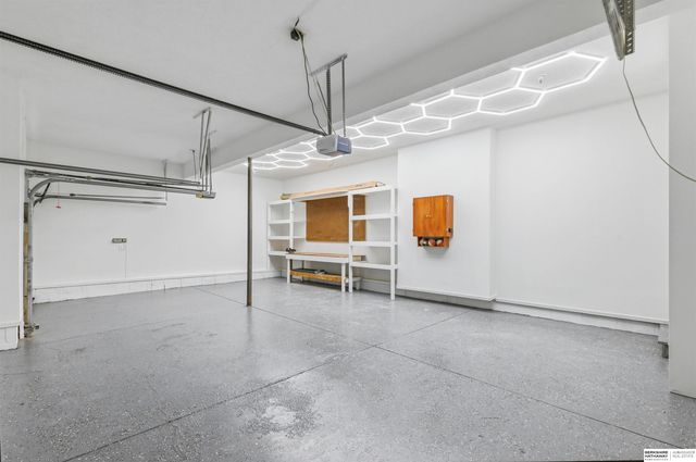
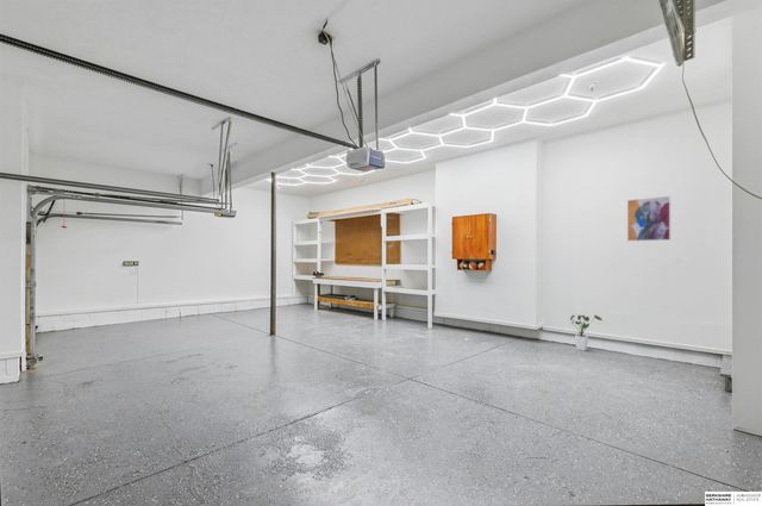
+ house plant (583, 331)
+ wall art (648, 219)
